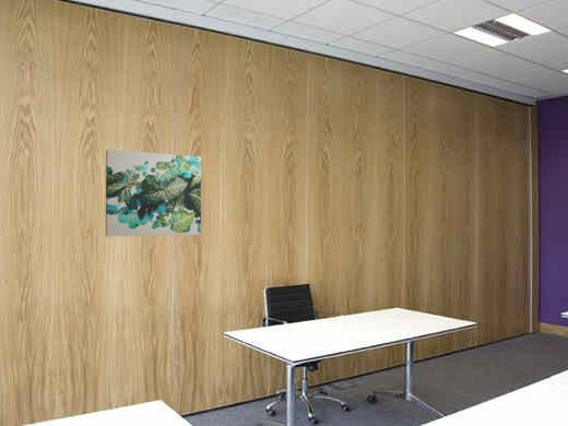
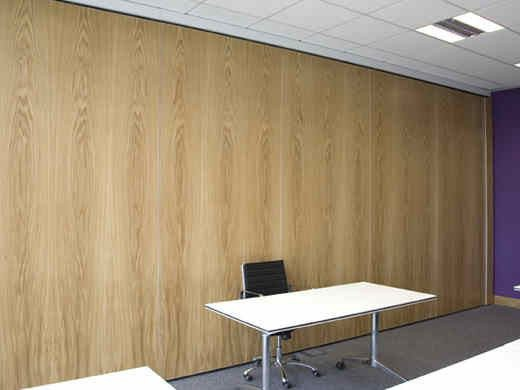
- wall art (155, 193)
